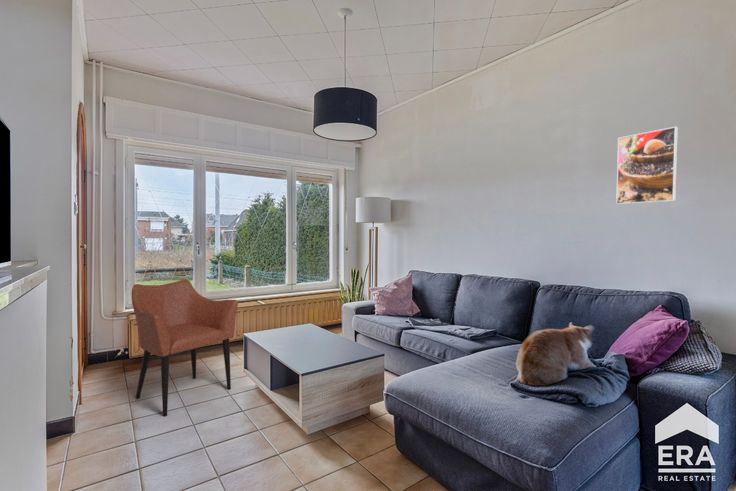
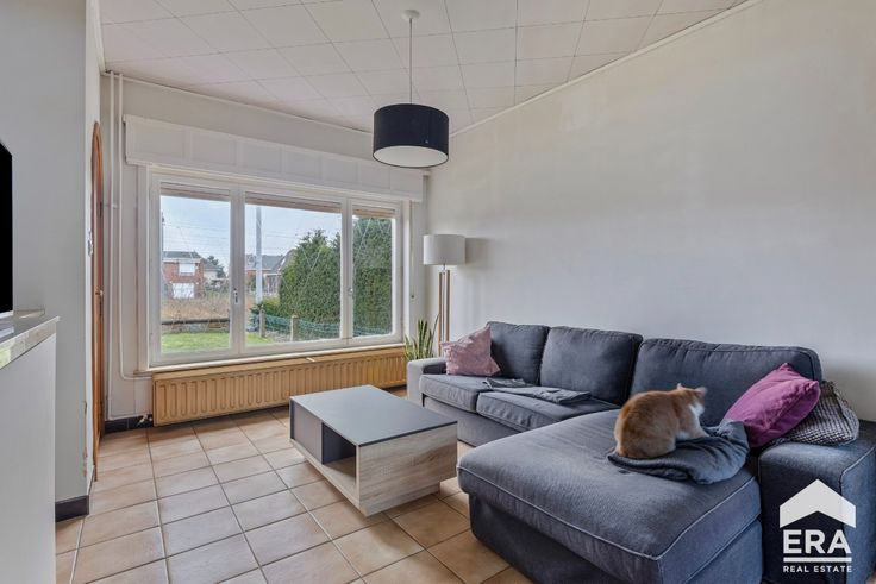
- armchair (179, 338)
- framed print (645, 167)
